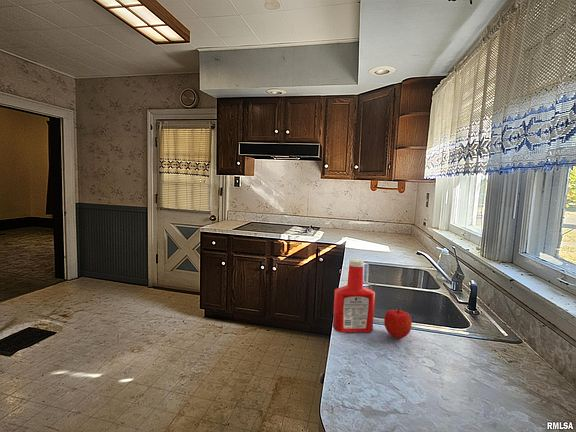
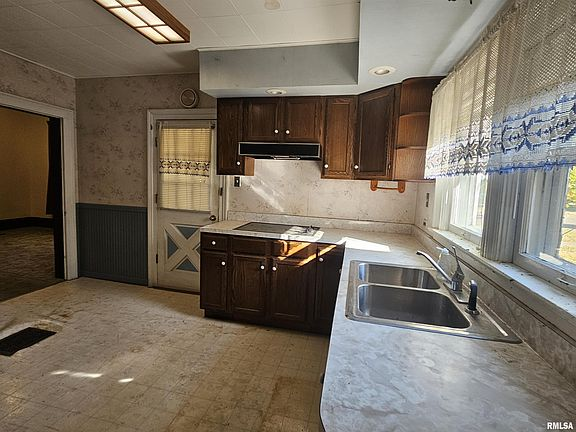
- soap bottle (354, 294)
- fruit (397, 322)
